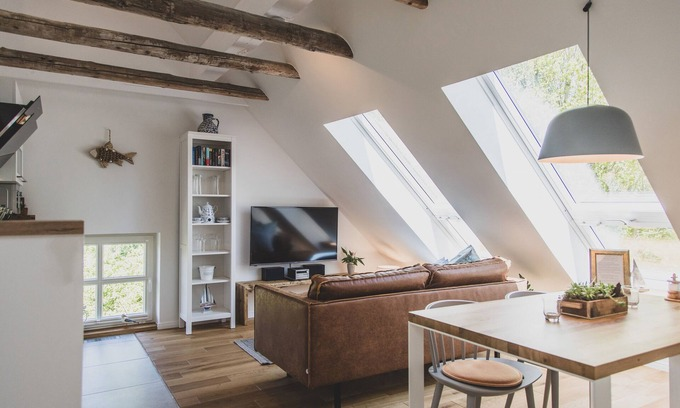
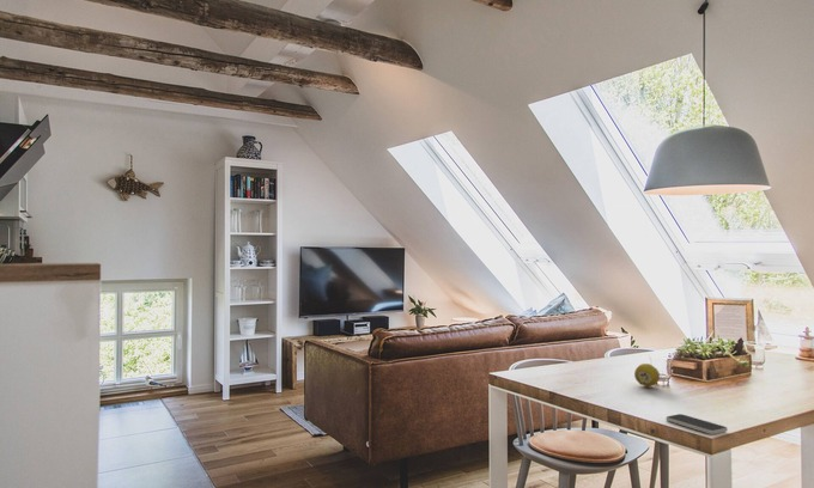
+ fruit (646, 374)
+ smartphone (695, 423)
